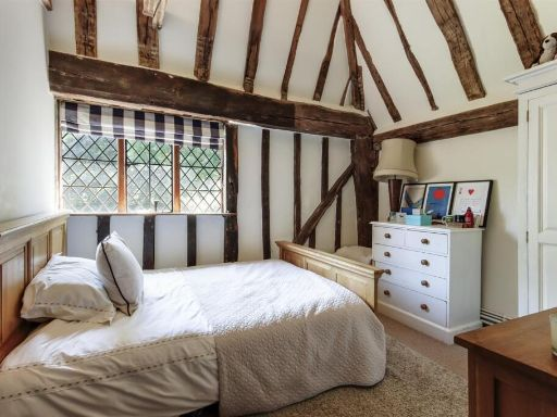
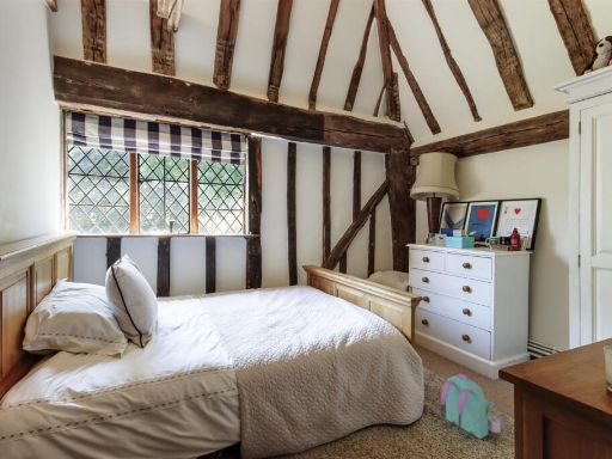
+ backpack (470, 396)
